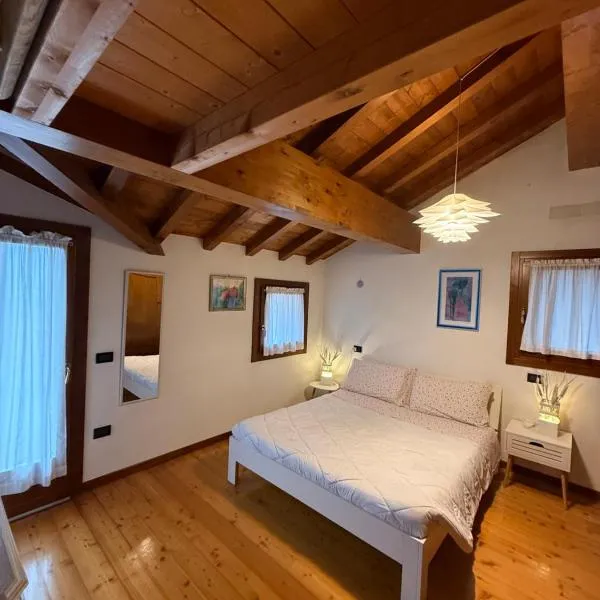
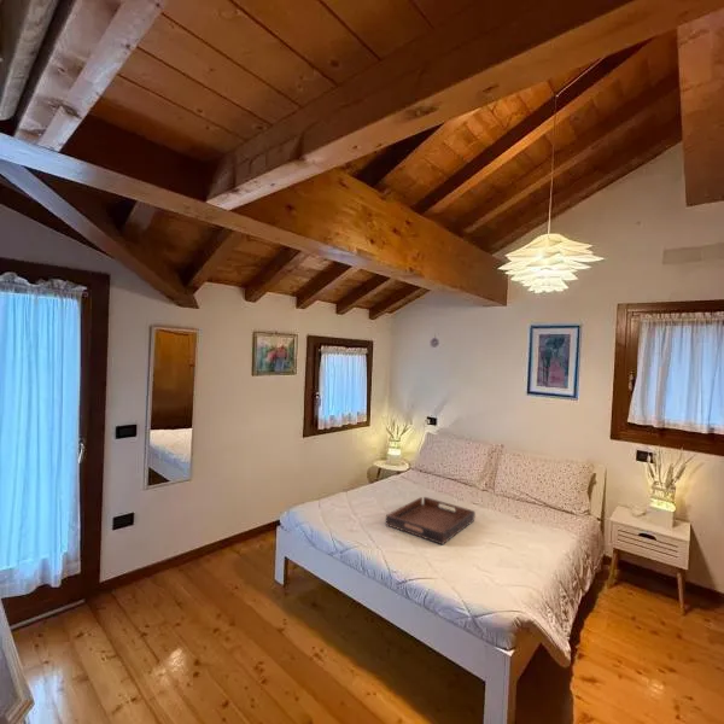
+ serving tray (431, 518)
